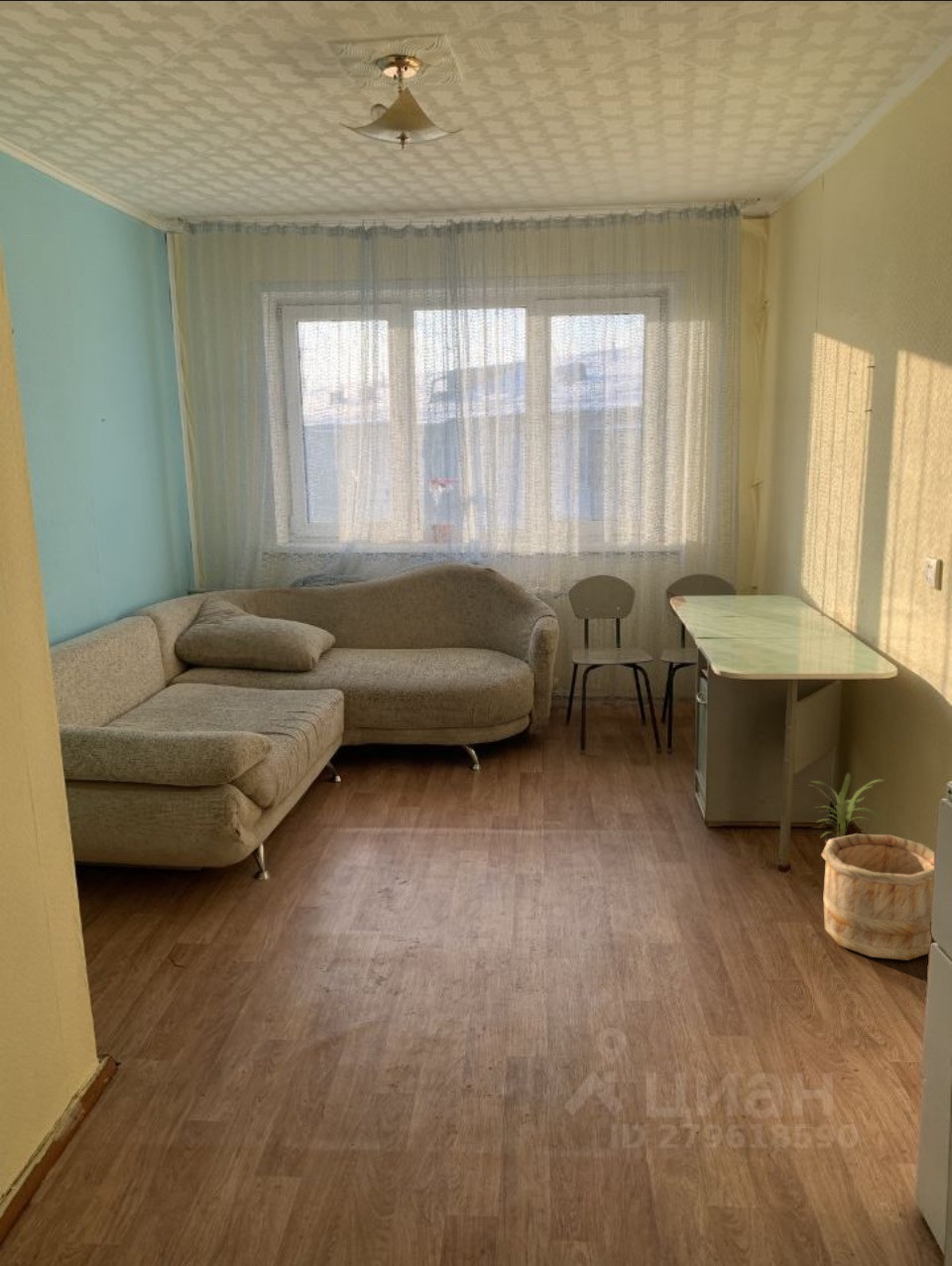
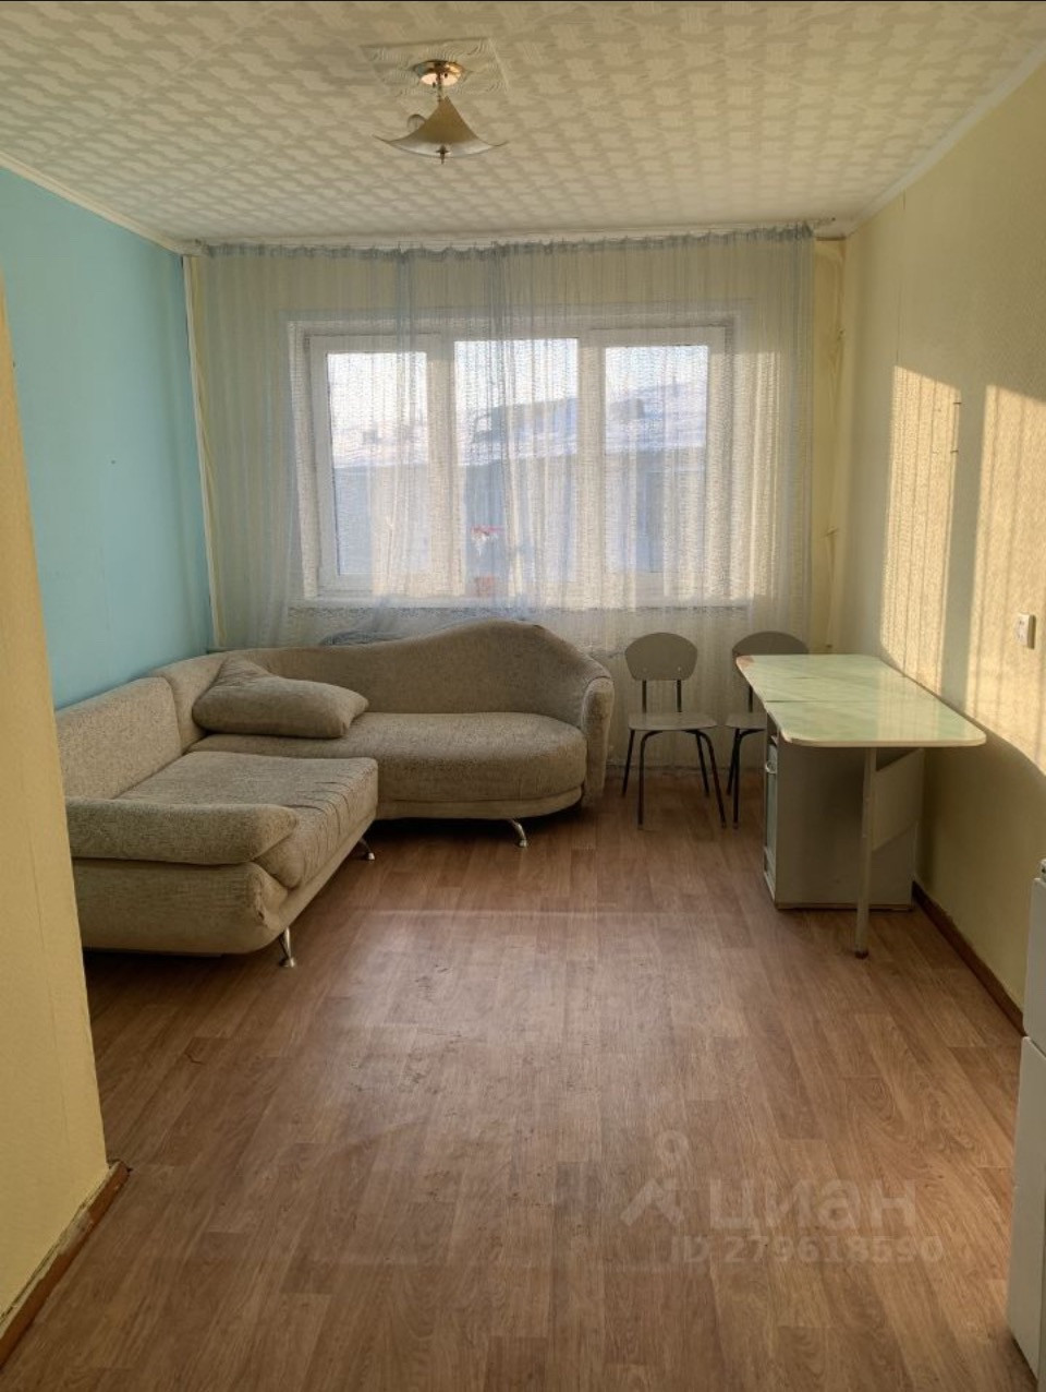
- potted plant (839, 819)
- wooden bucket (881, 894)
